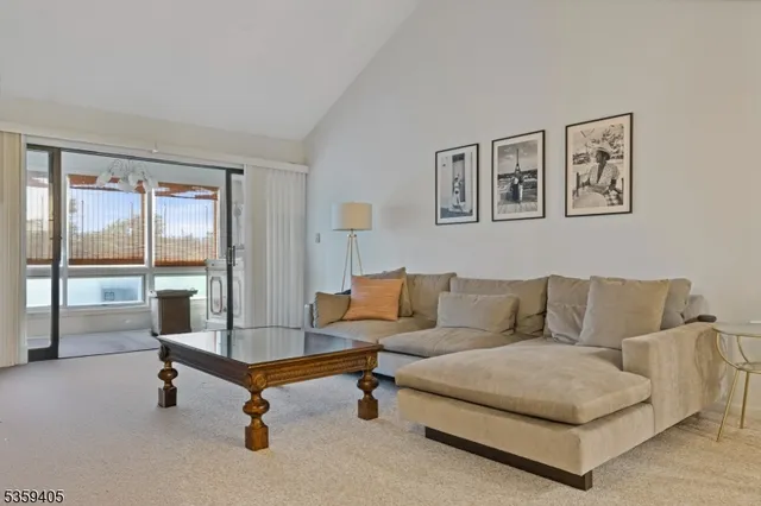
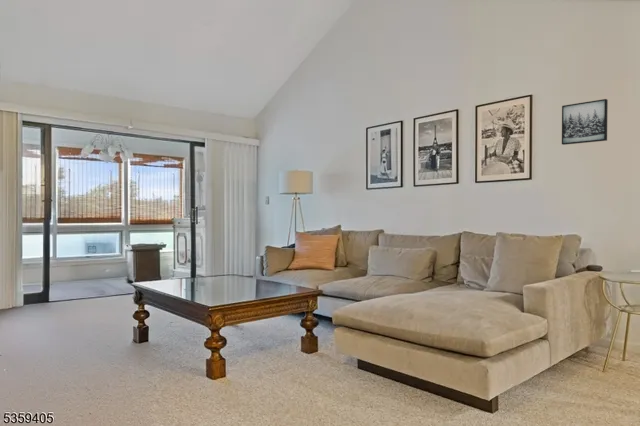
+ wall art (583, 122)
